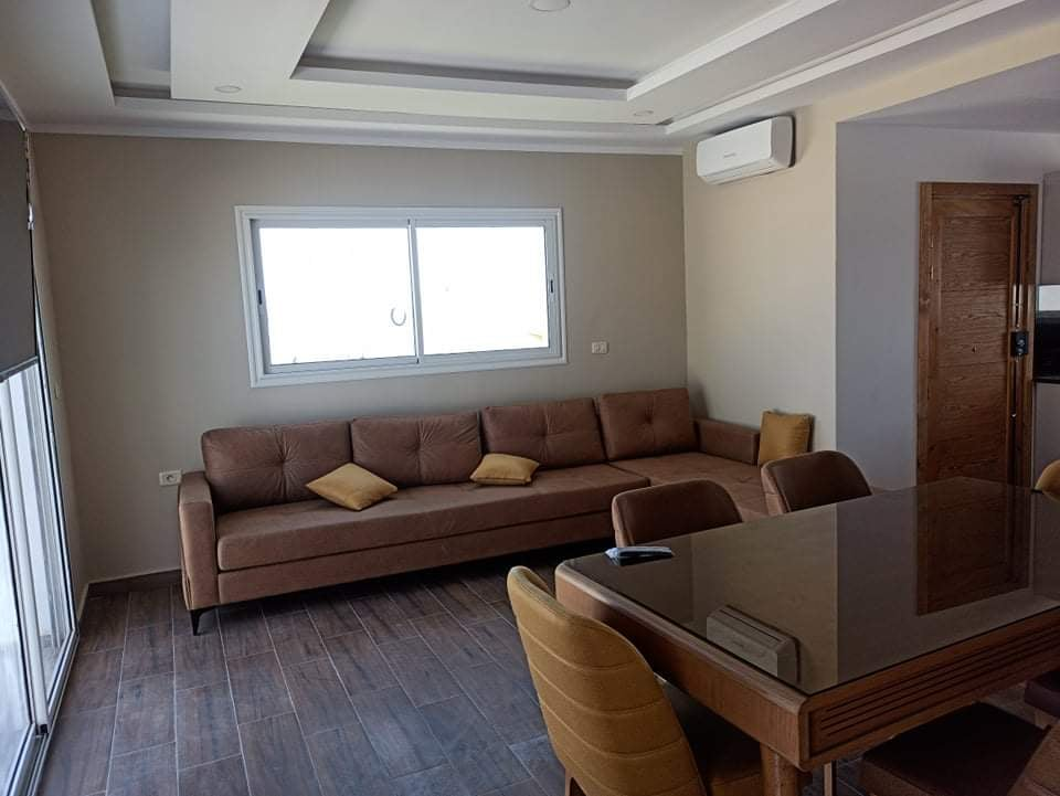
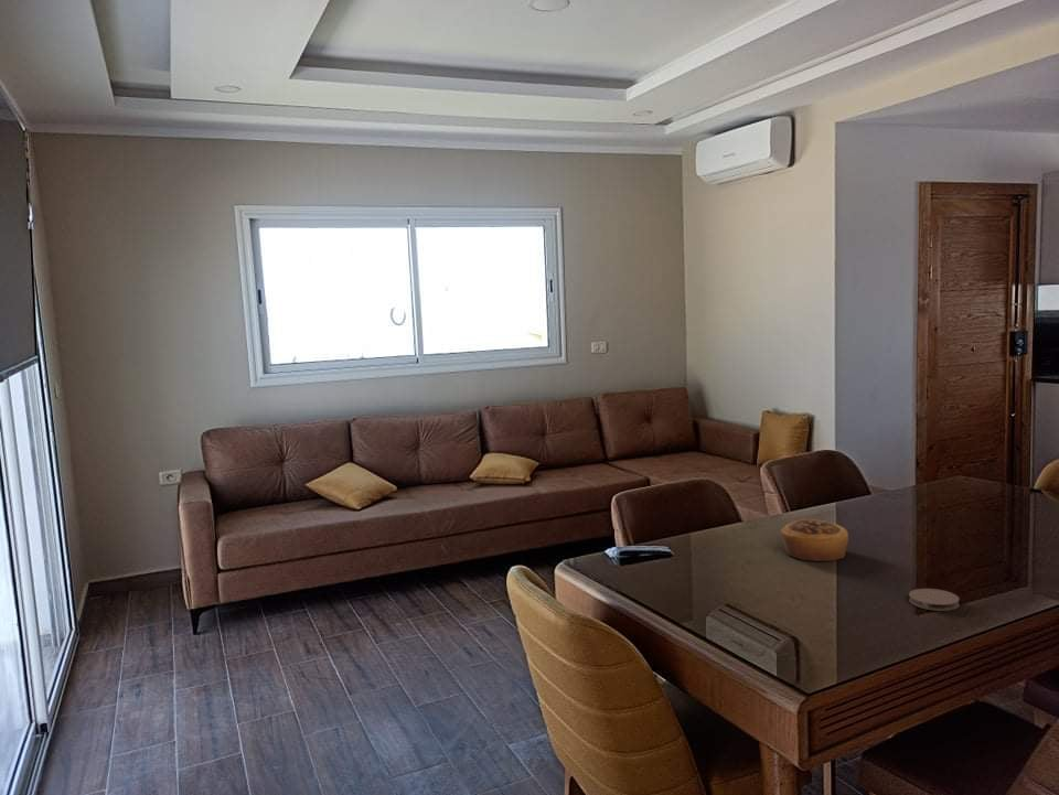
+ pastry (814, 538)
+ coaster (933, 599)
